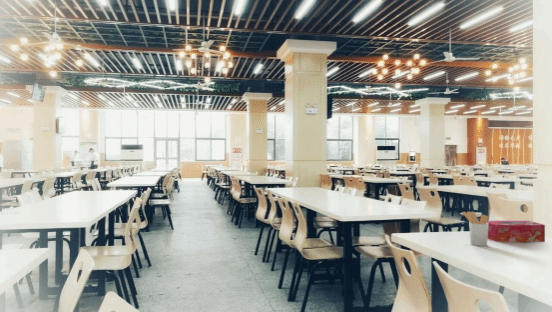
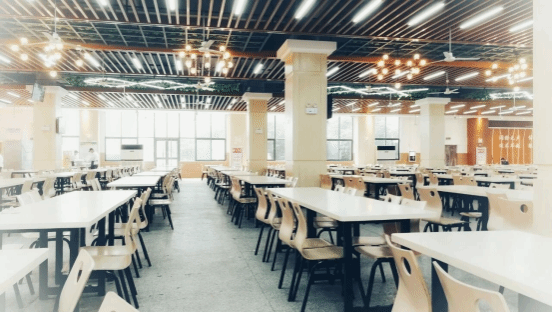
- utensil holder (475, 227)
- tissue box (512, 230)
